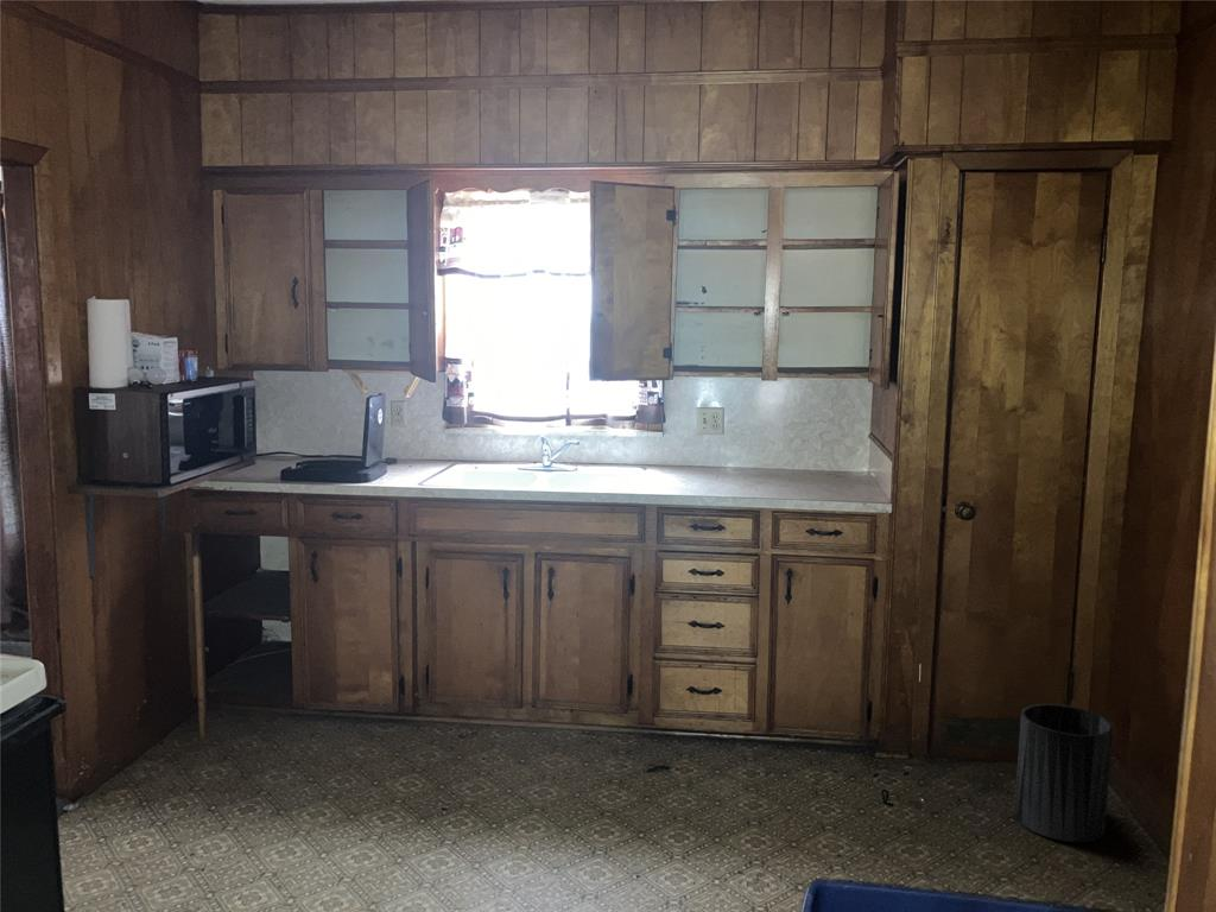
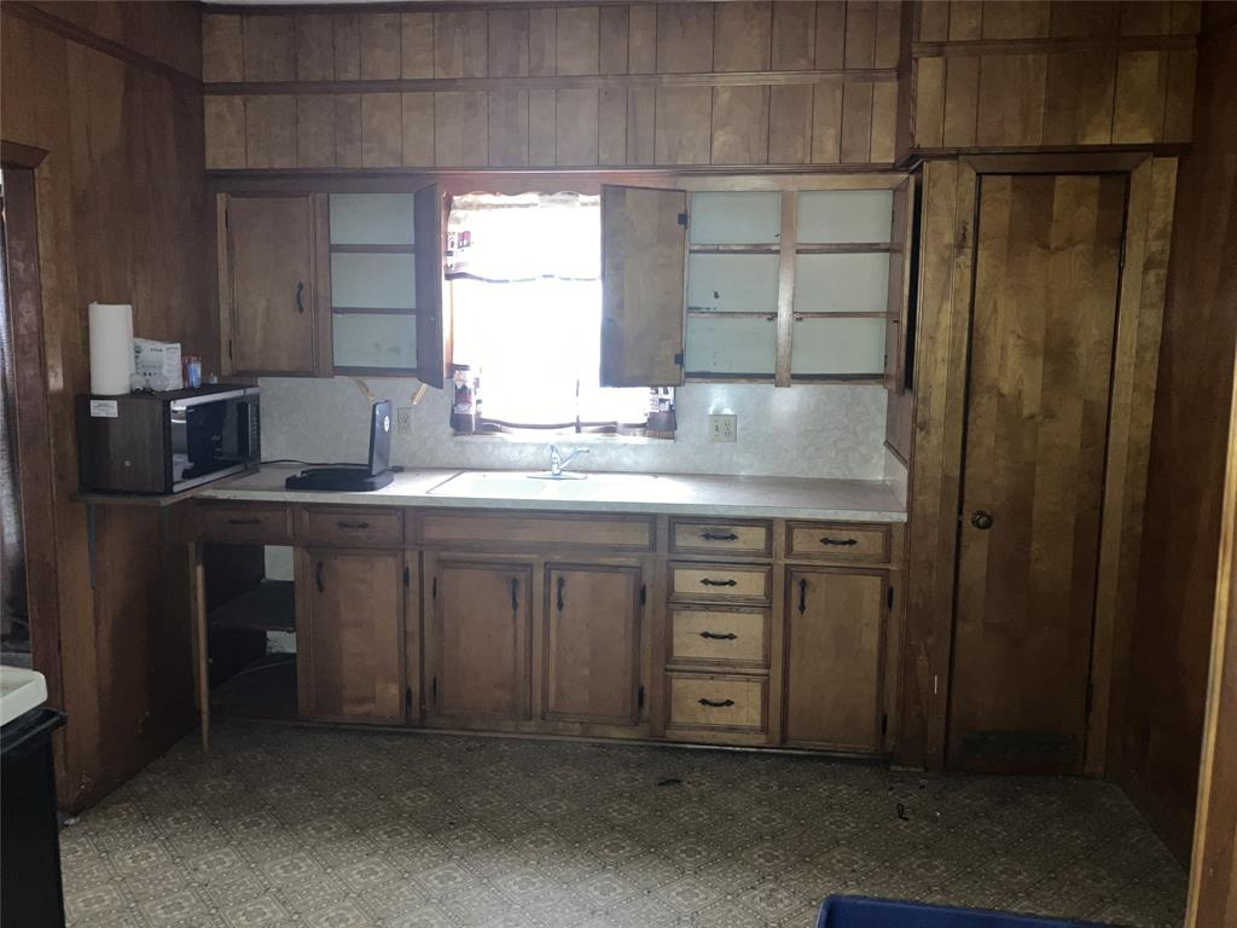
- trash can (1062, 770)
